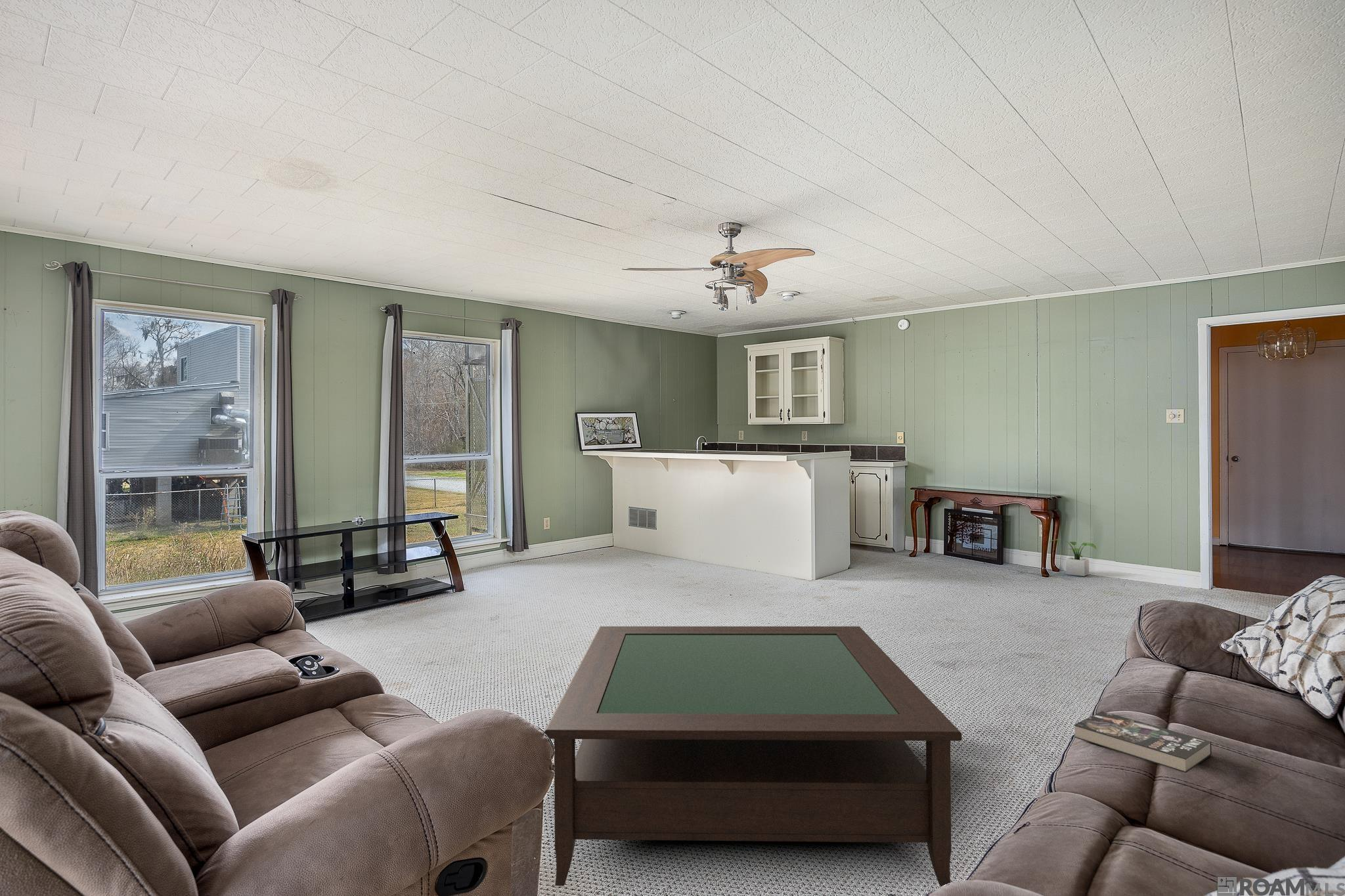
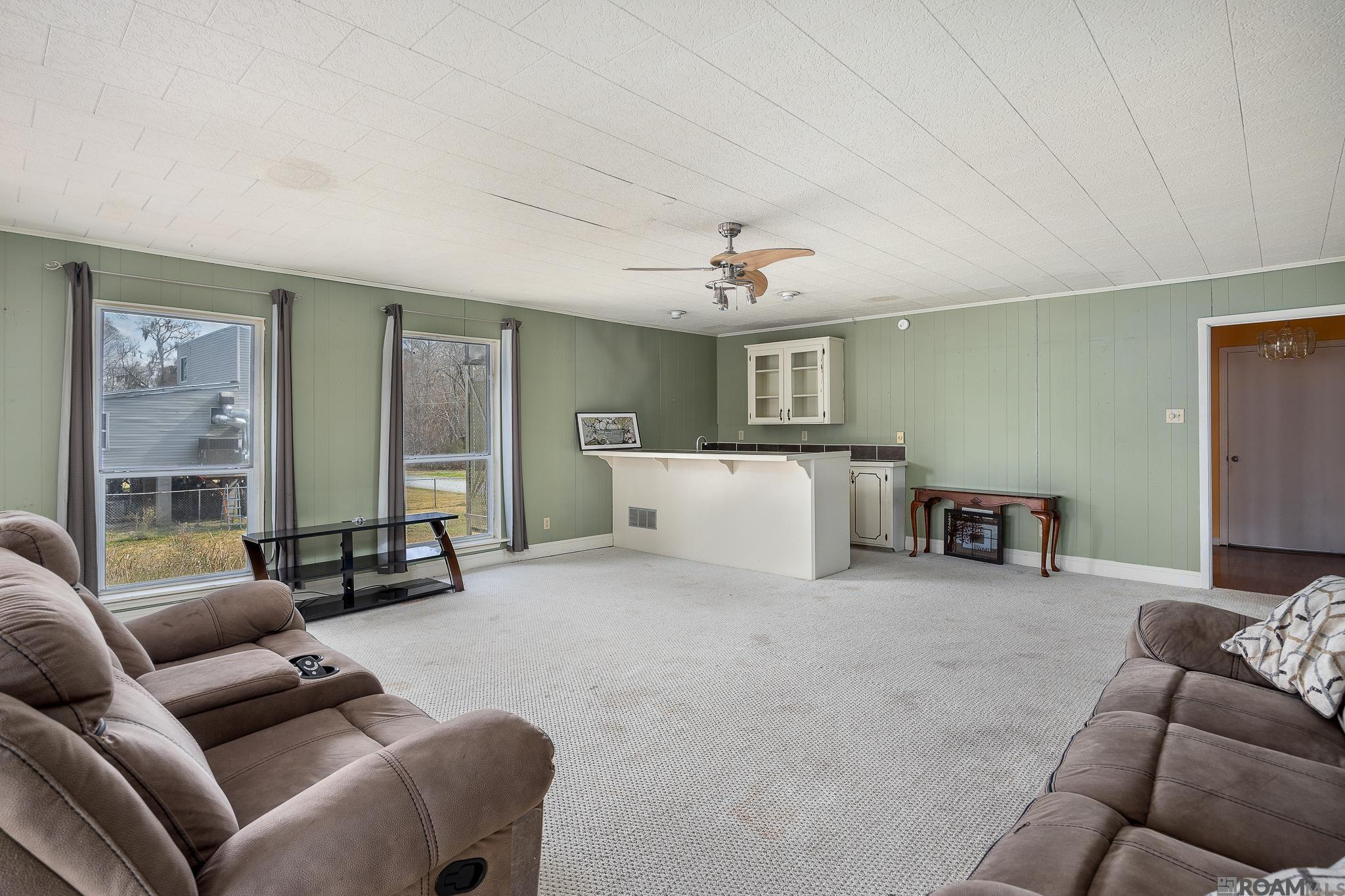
- coffee table (738, 729)
- potted plant (1074, 557)
- book (1140, 739)
